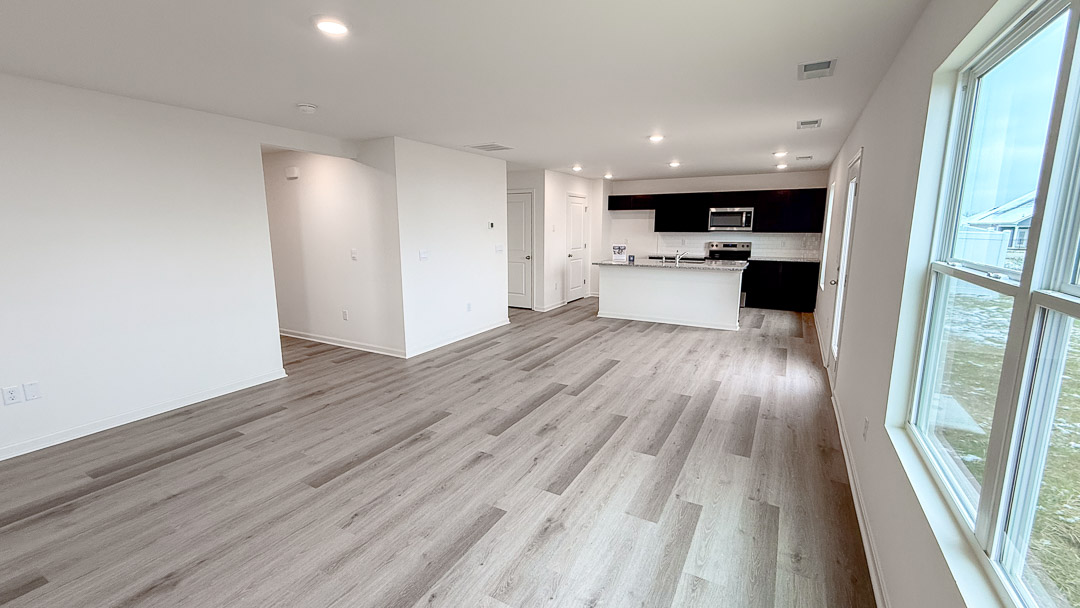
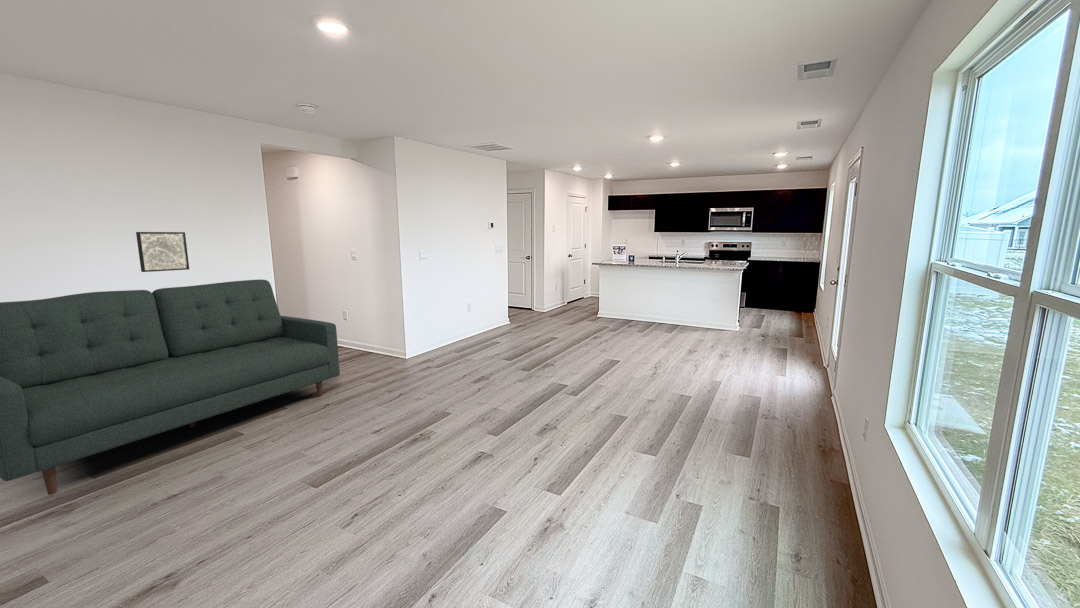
+ wall art (163, 251)
+ sofa (181, 359)
